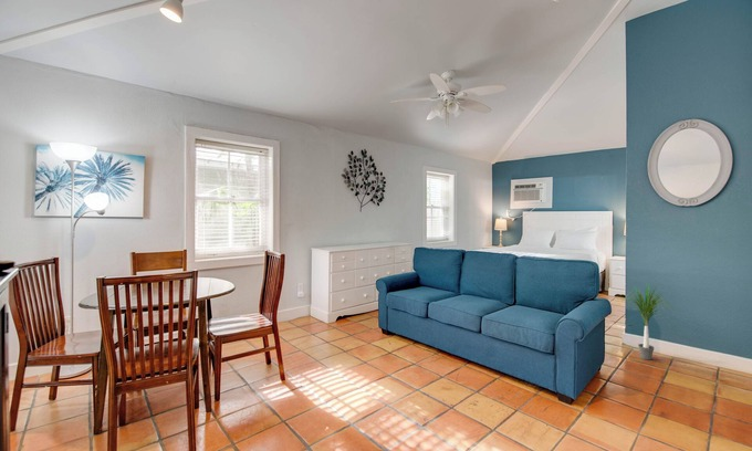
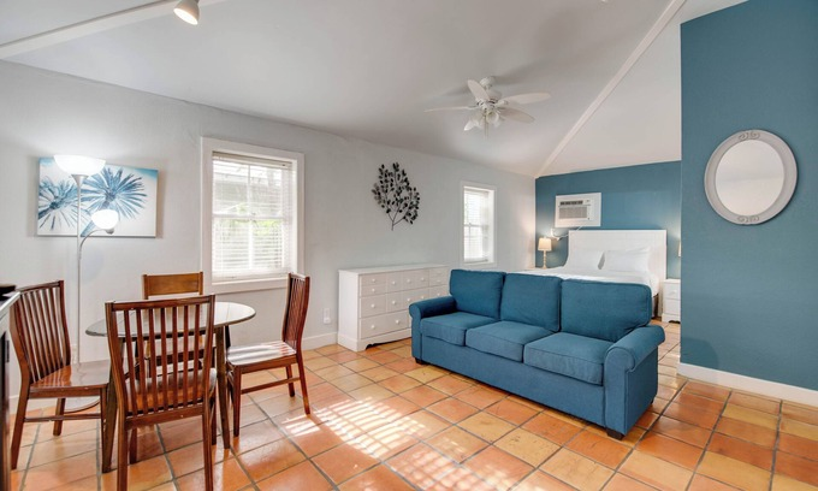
- potted plant (646, 318)
